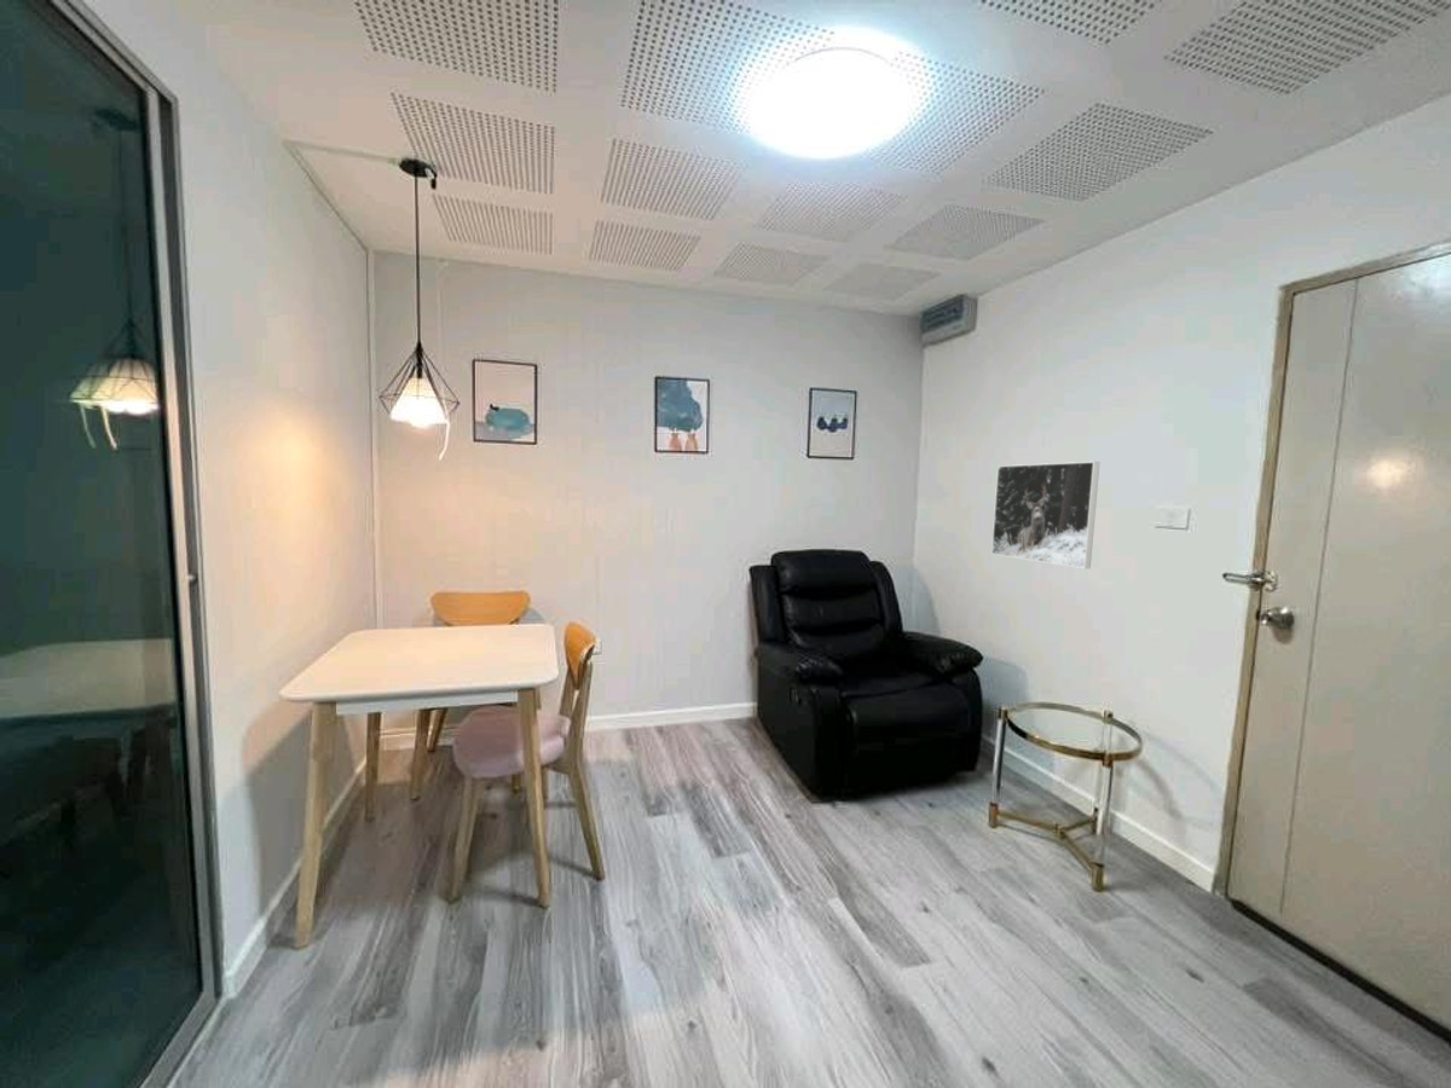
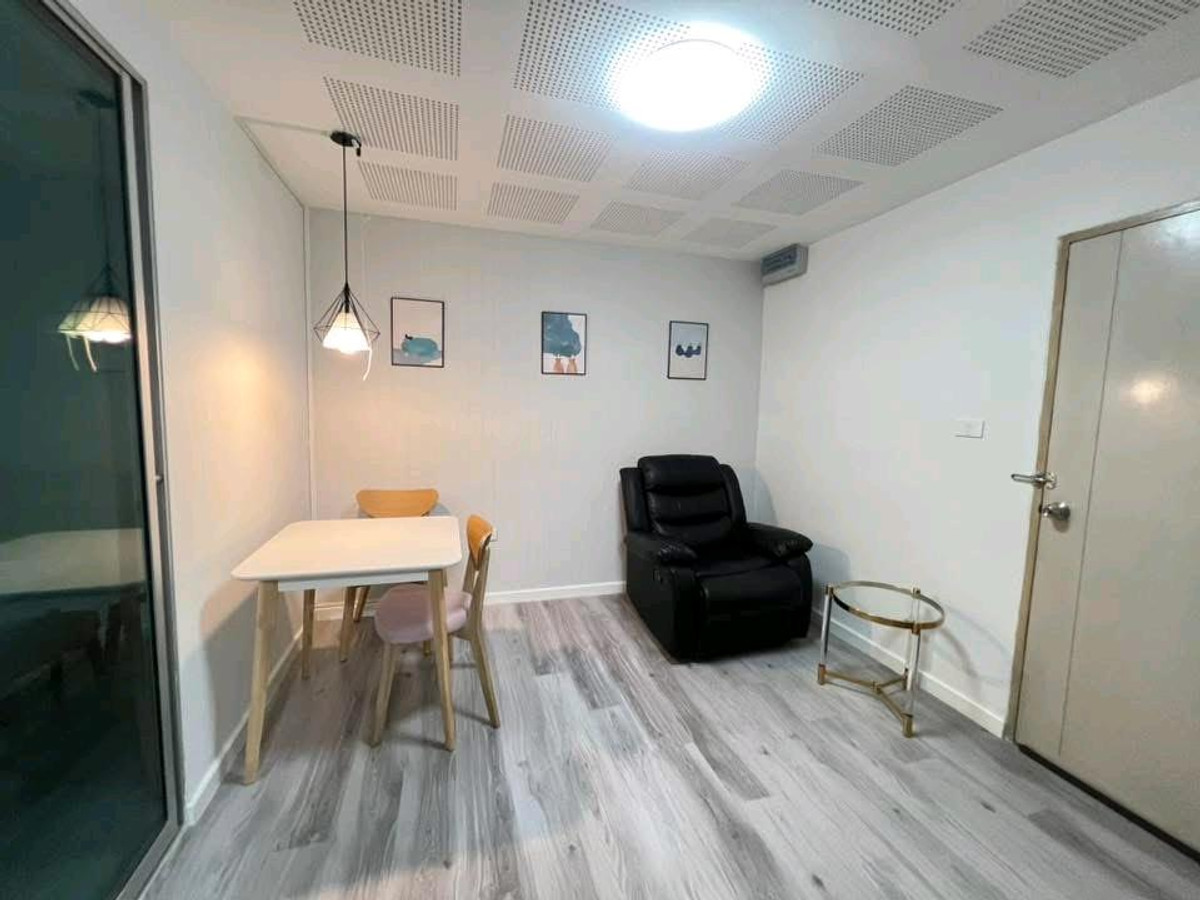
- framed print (1040, 513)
